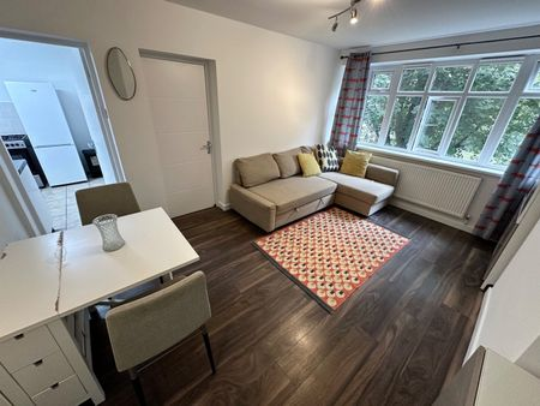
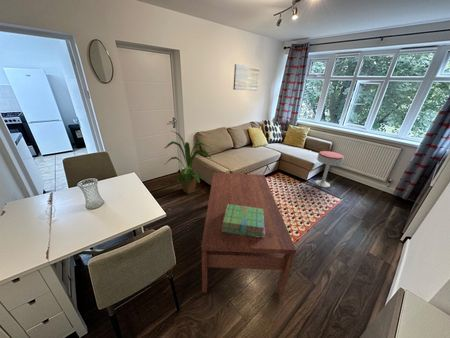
+ coffee table (245, 206)
+ wall art (246, 78)
+ stack of books (243, 218)
+ side table (326, 169)
+ house plant (190, 166)
